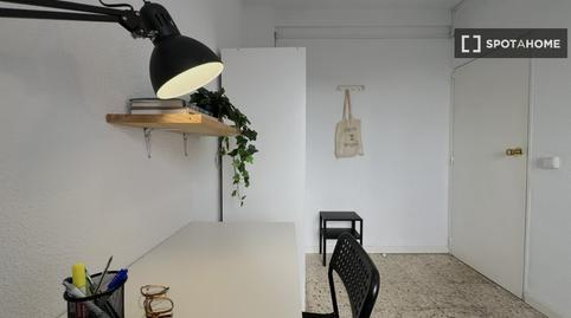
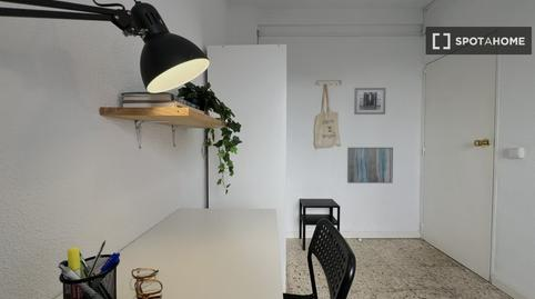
+ wall art (370, 101)
+ wall art (370, 165)
